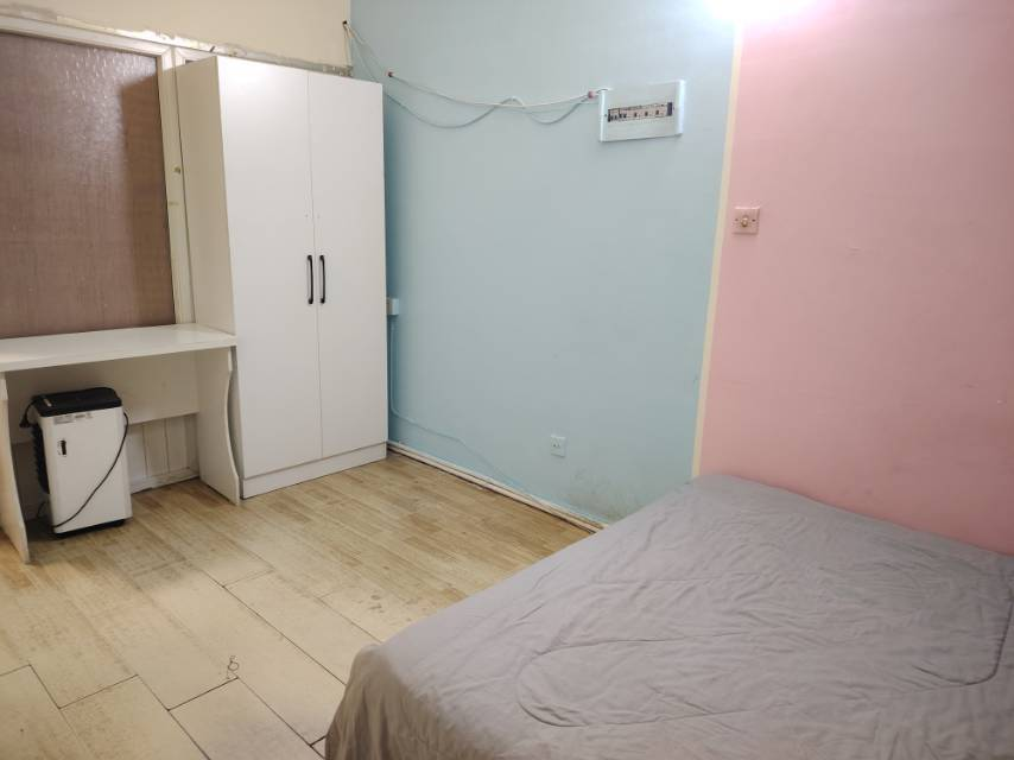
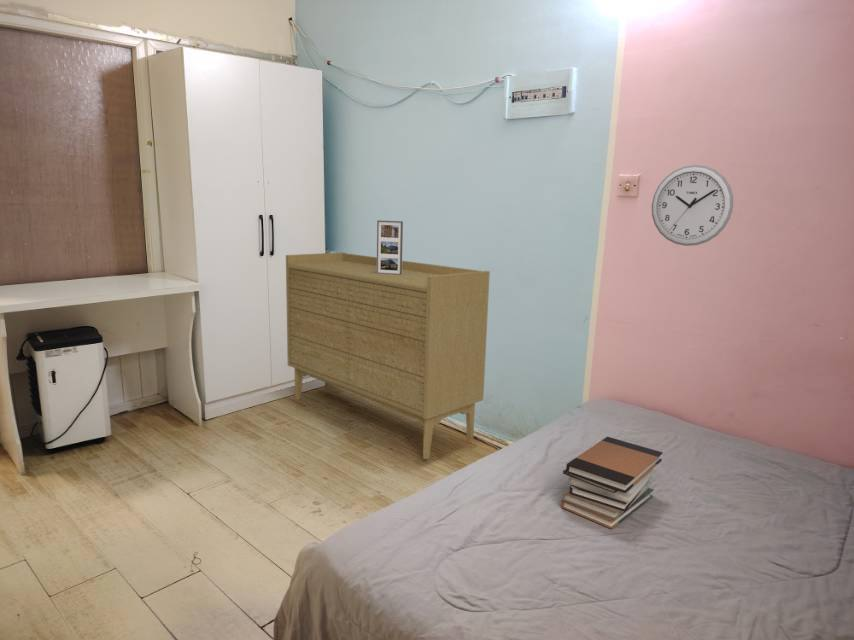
+ photo frame (389, 247)
+ sideboard (378, 342)
+ wall clock (689, 205)
+ book stack (612, 479)
